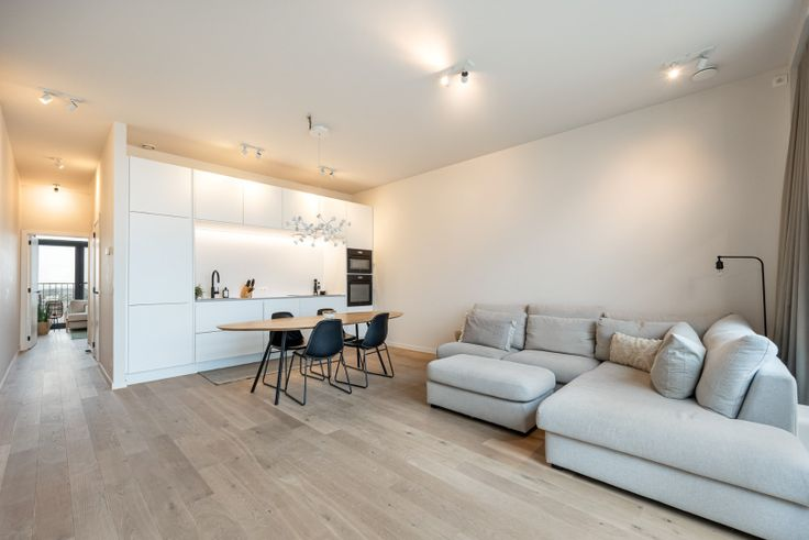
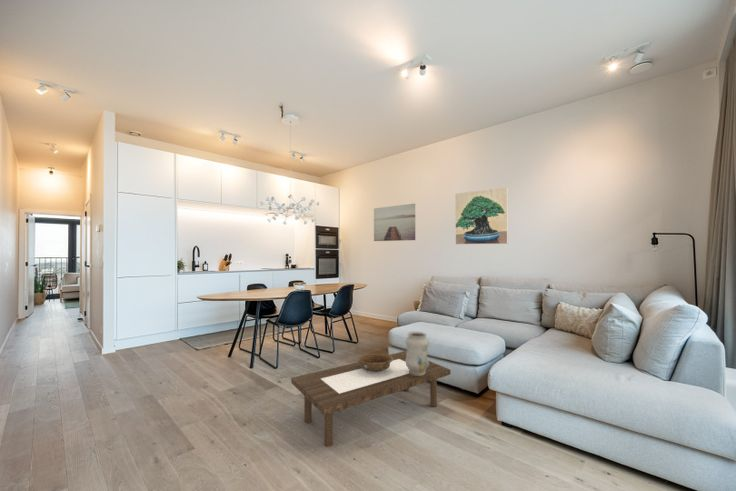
+ decorative bowl (375, 363)
+ wall art (393, 223)
+ vase (417, 352)
+ coffee table (373, 393)
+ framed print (480, 217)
